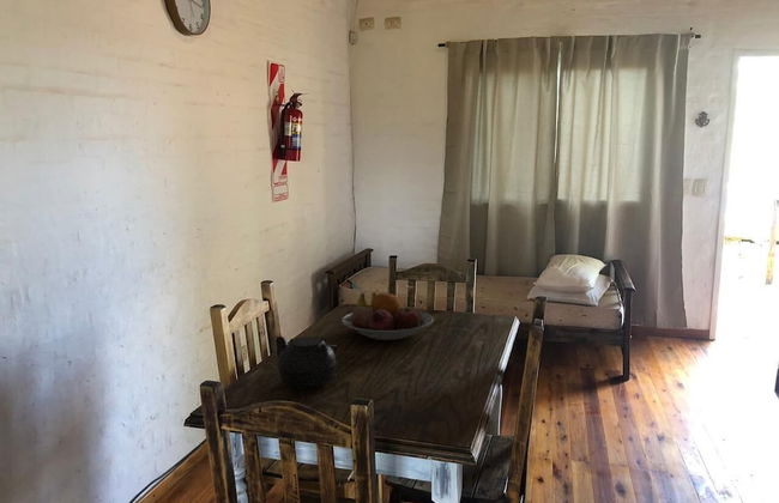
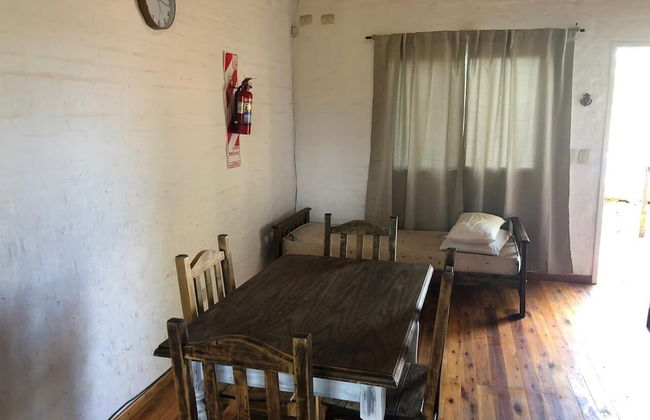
- teapot (301, 360)
- fruit bowl (387, 315)
